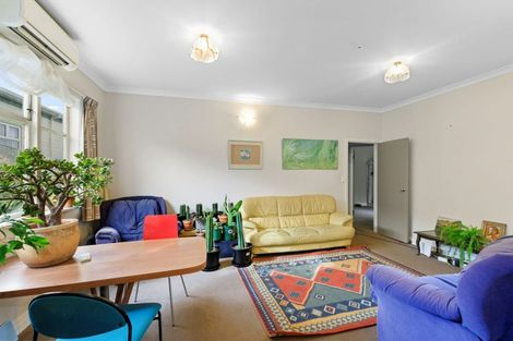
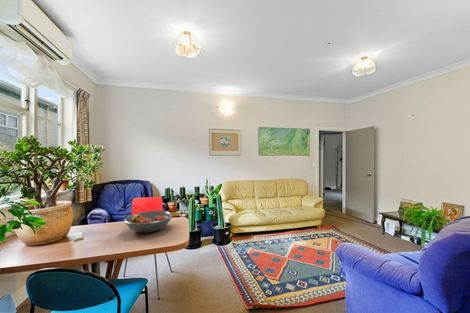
+ fruit bowl (149, 221)
